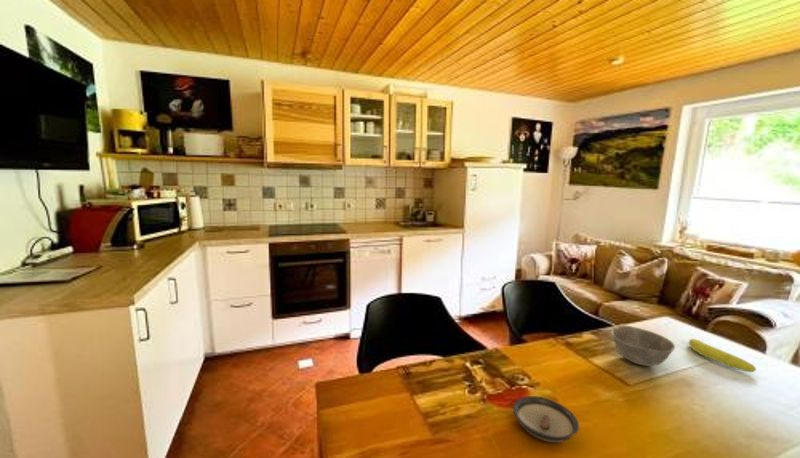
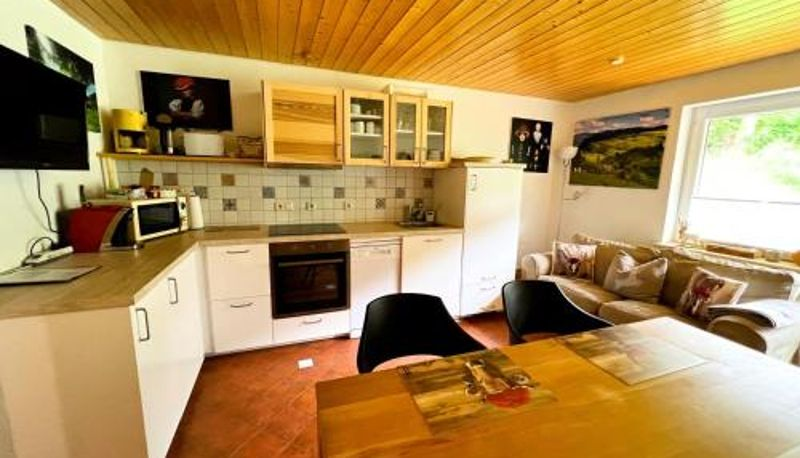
- saucer (544, 421)
- fruit (720, 352)
- bowl (640, 349)
